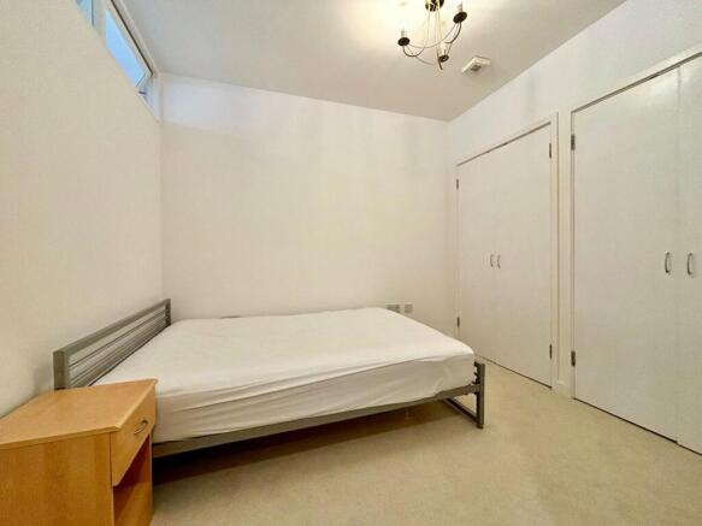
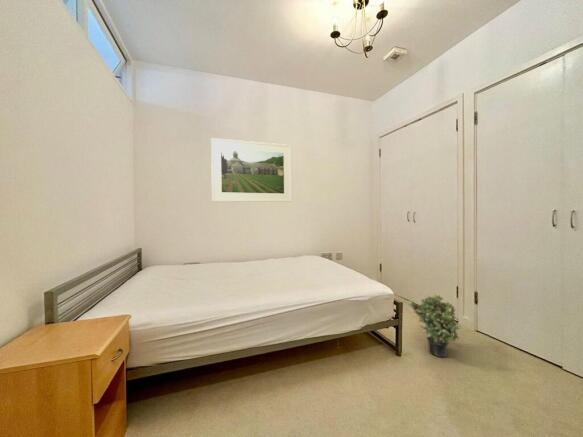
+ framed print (253, 171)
+ potted plant (433, 324)
